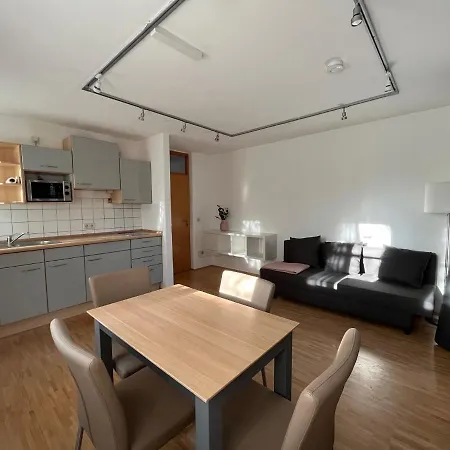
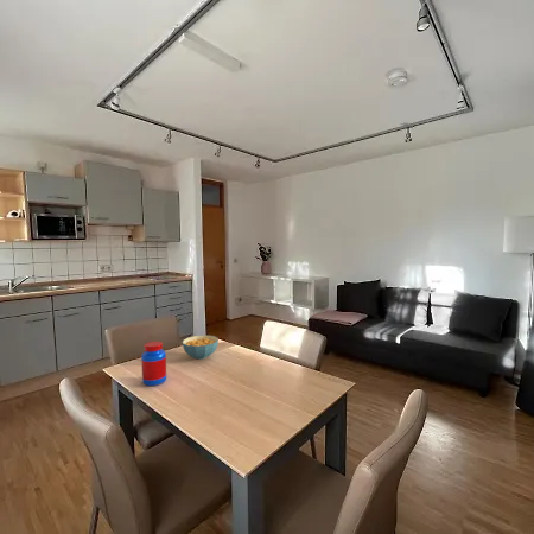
+ jar (153, 362)
+ cereal bowl (201, 348)
